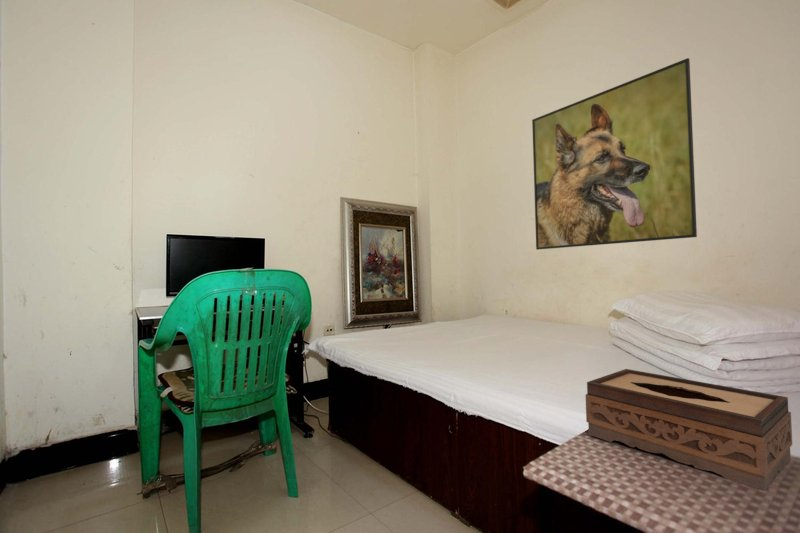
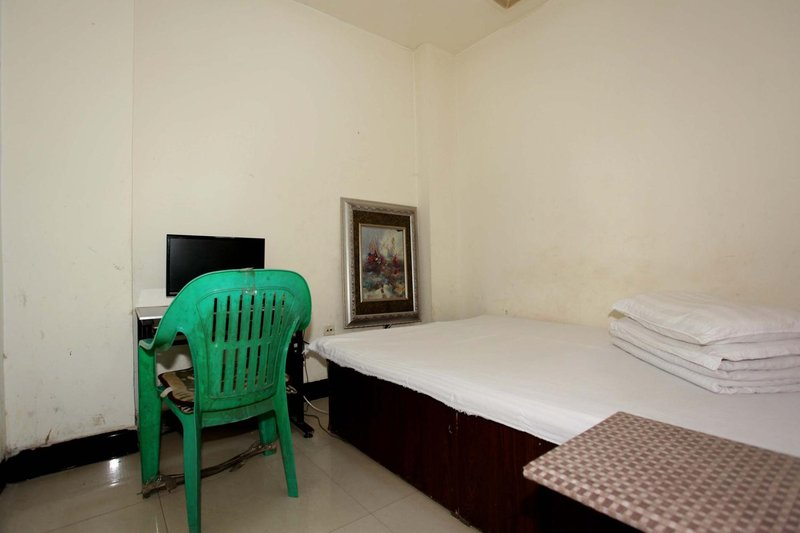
- tissue box (680, 417)
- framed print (601, 168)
